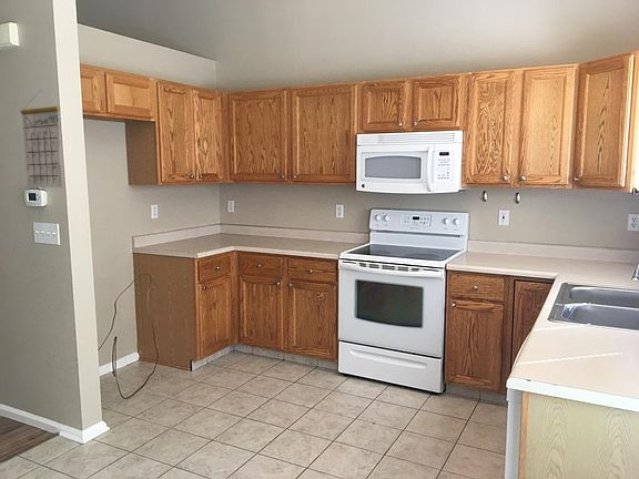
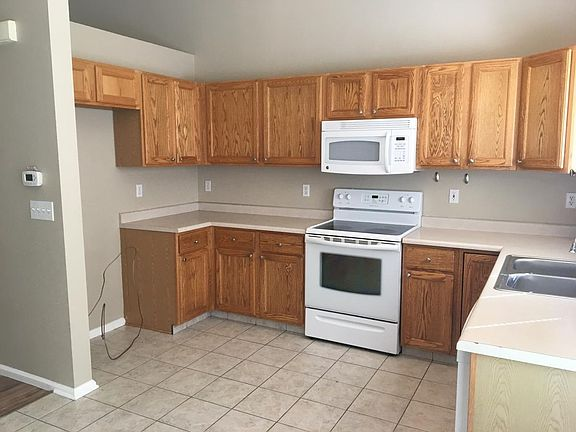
- calendar (41, 137)
